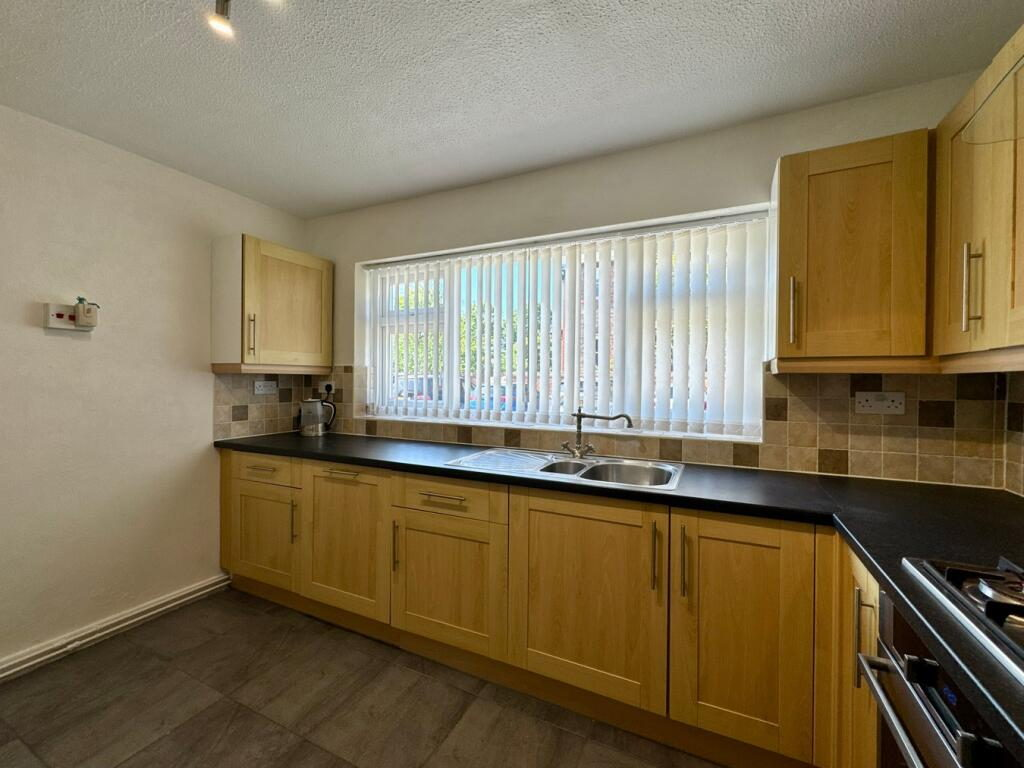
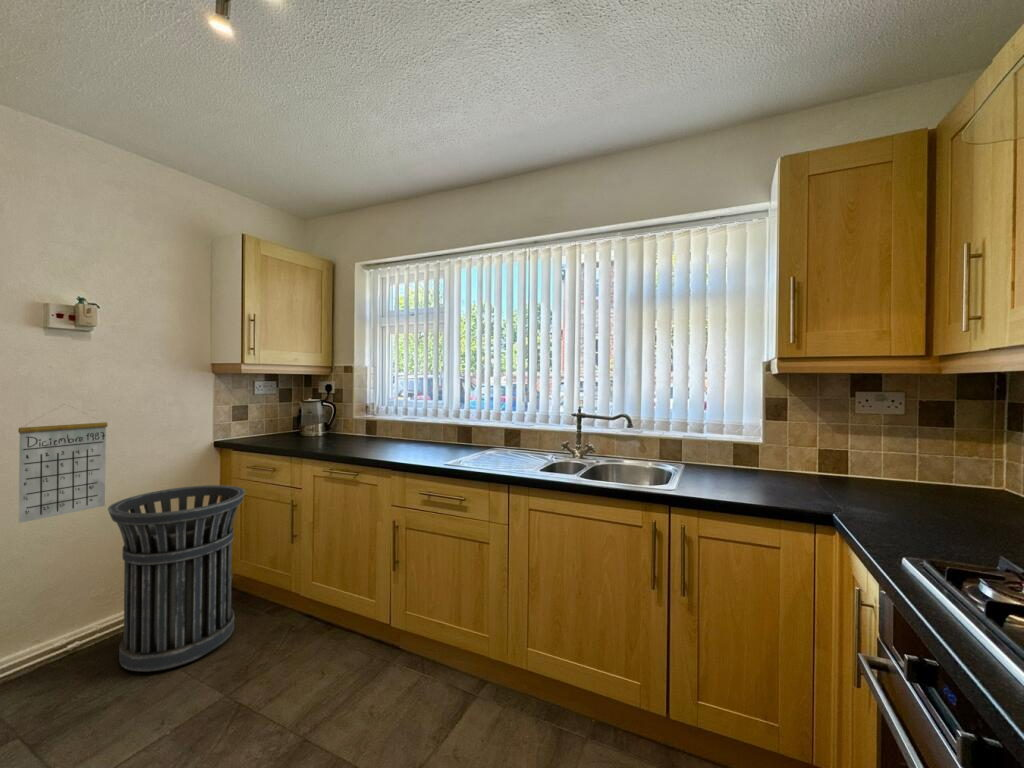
+ calendar (65, 458)
+ trash can (181, 571)
